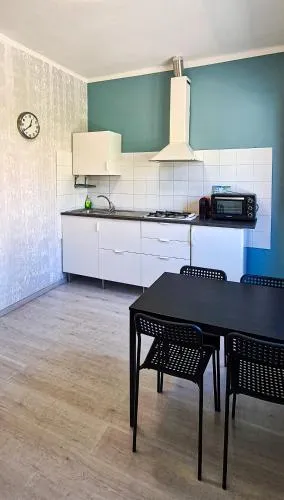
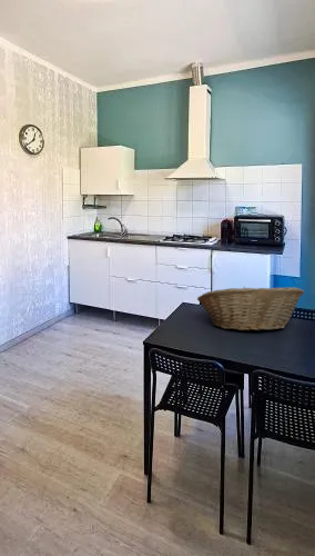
+ fruit basket (248, 304)
